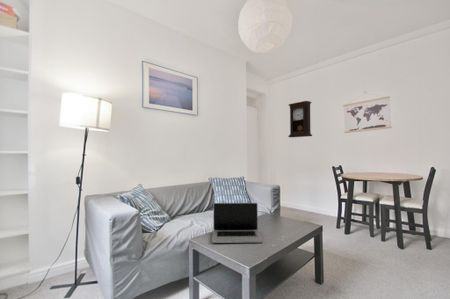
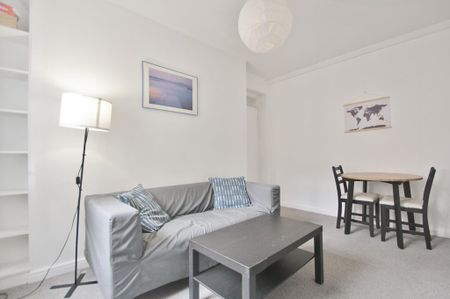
- pendulum clock (299, 119)
- laptop (236, 221)
